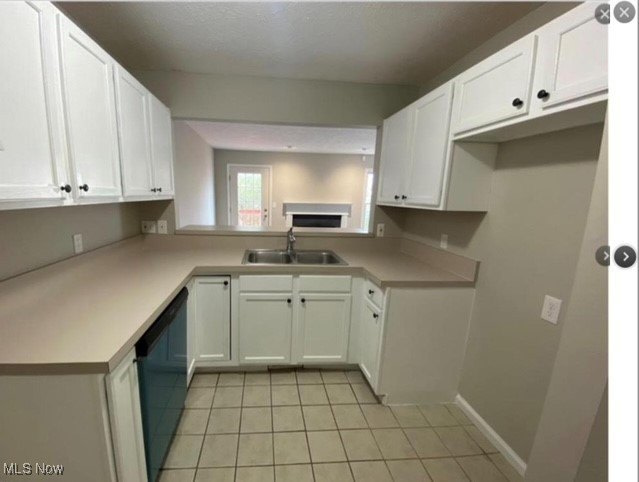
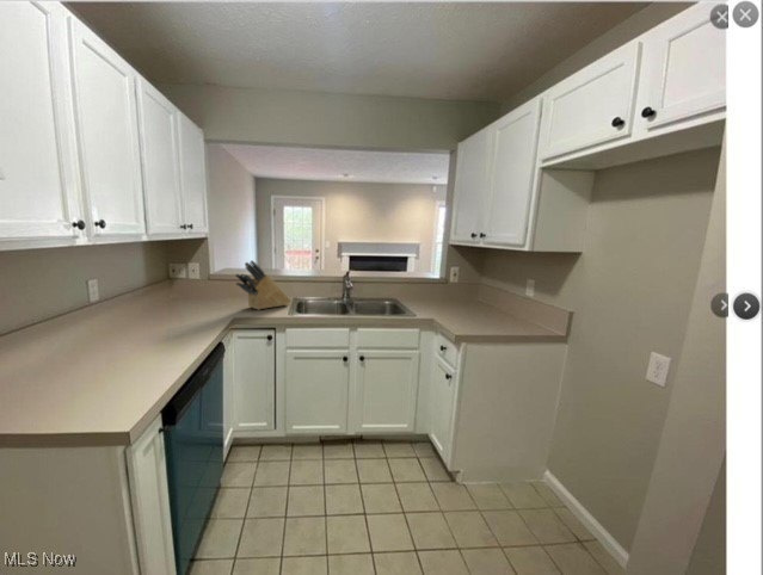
+ knife block (264, 283)
